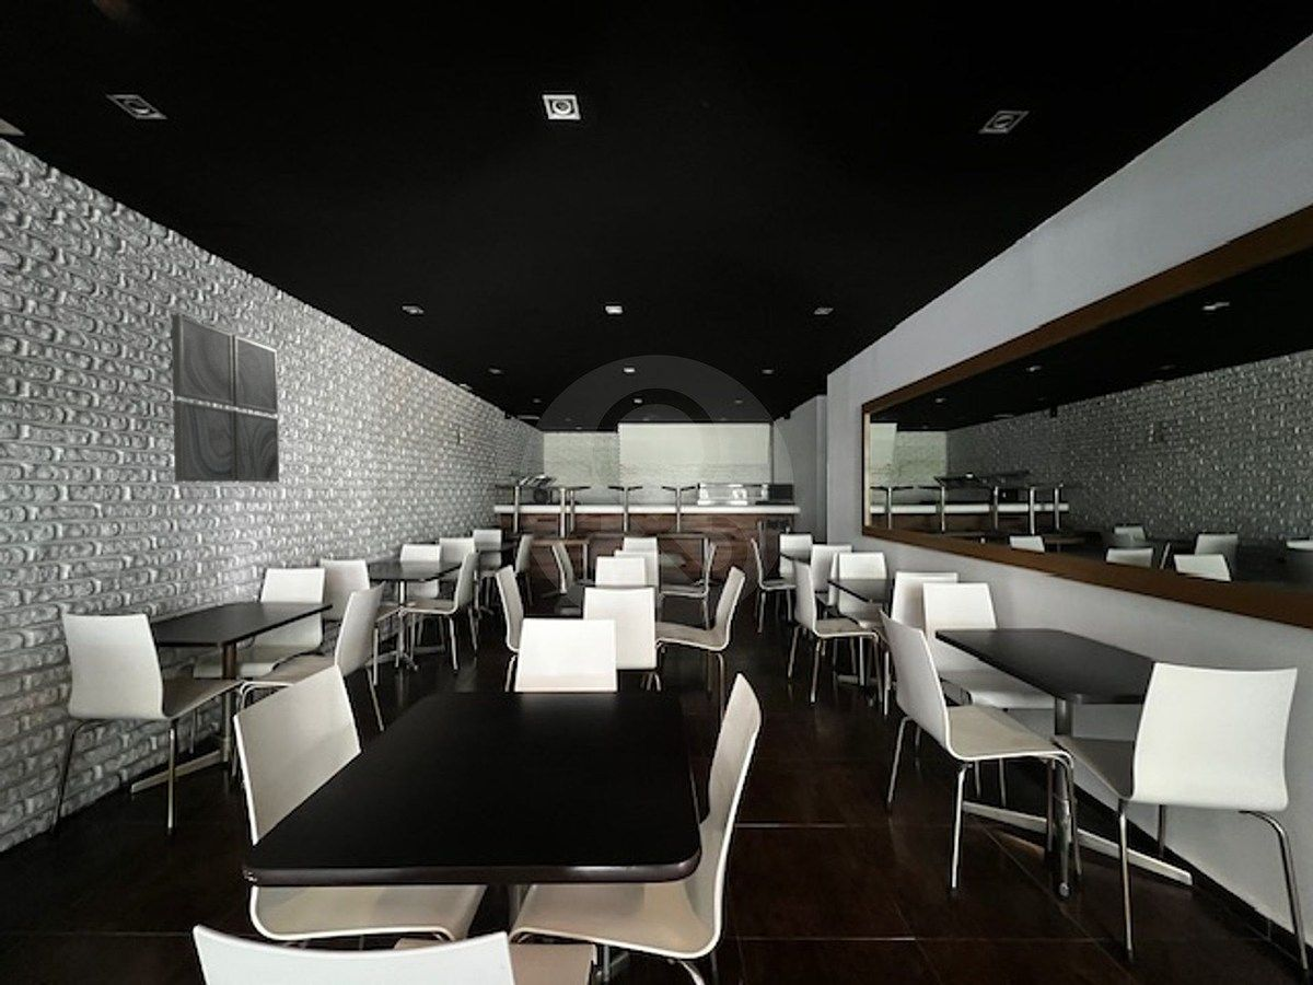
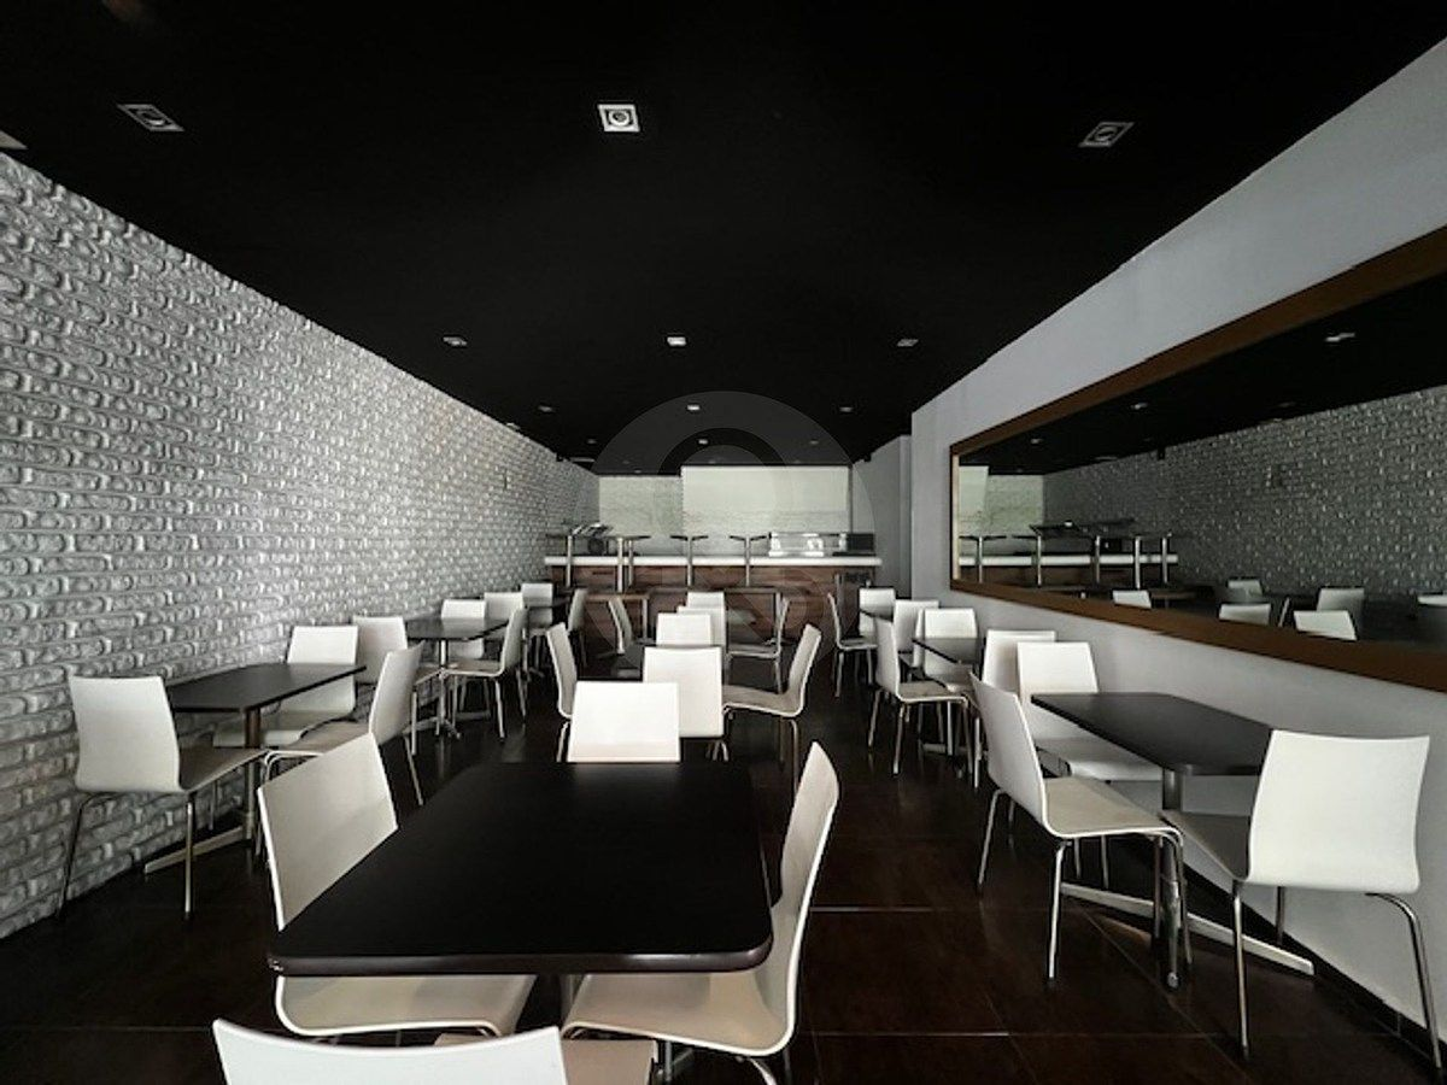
- wall art (231, 406)
